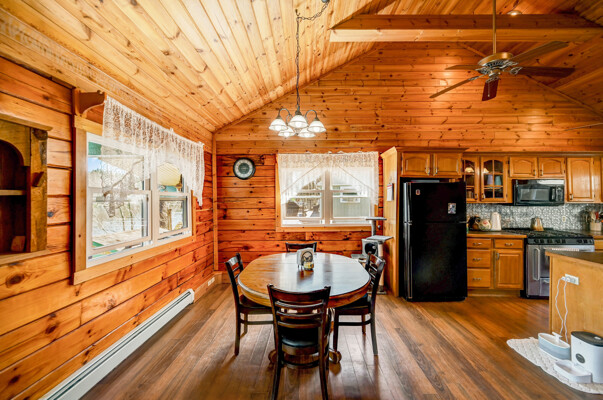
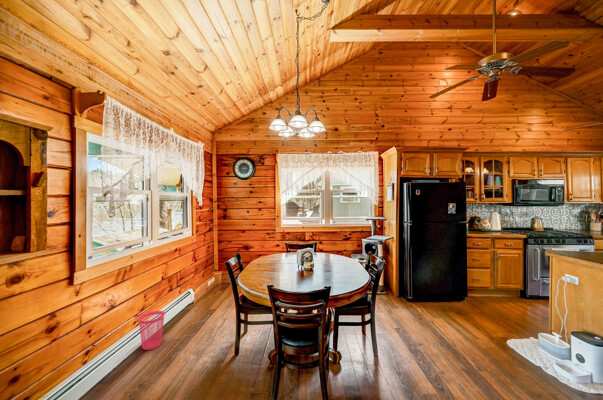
+ waste basket (151, 330)
